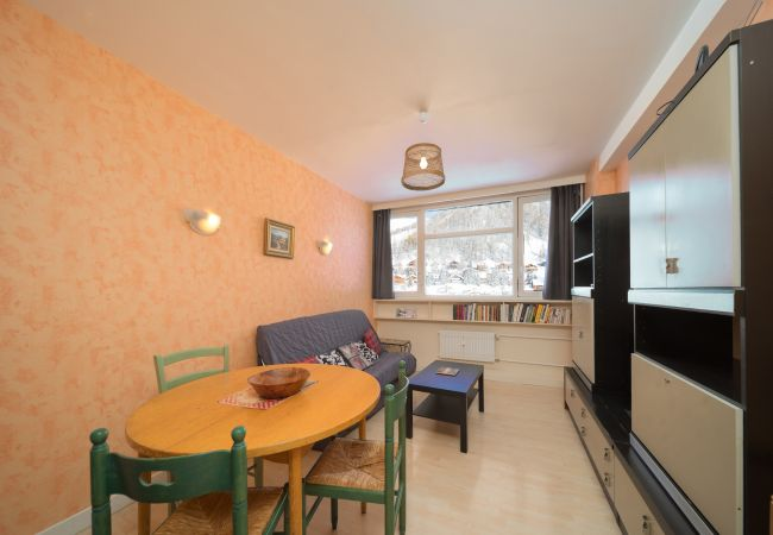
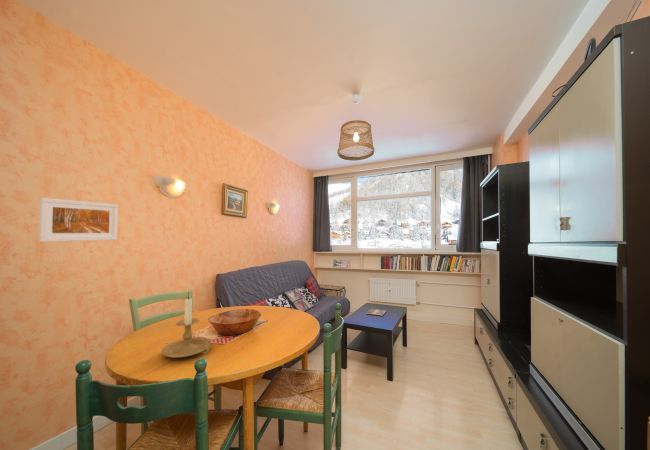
+ candle holder (188, 324)
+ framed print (82, 221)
